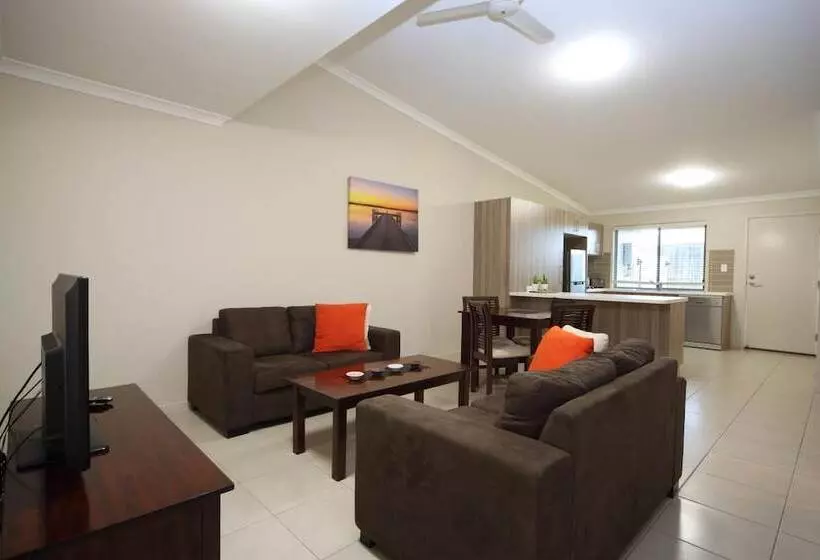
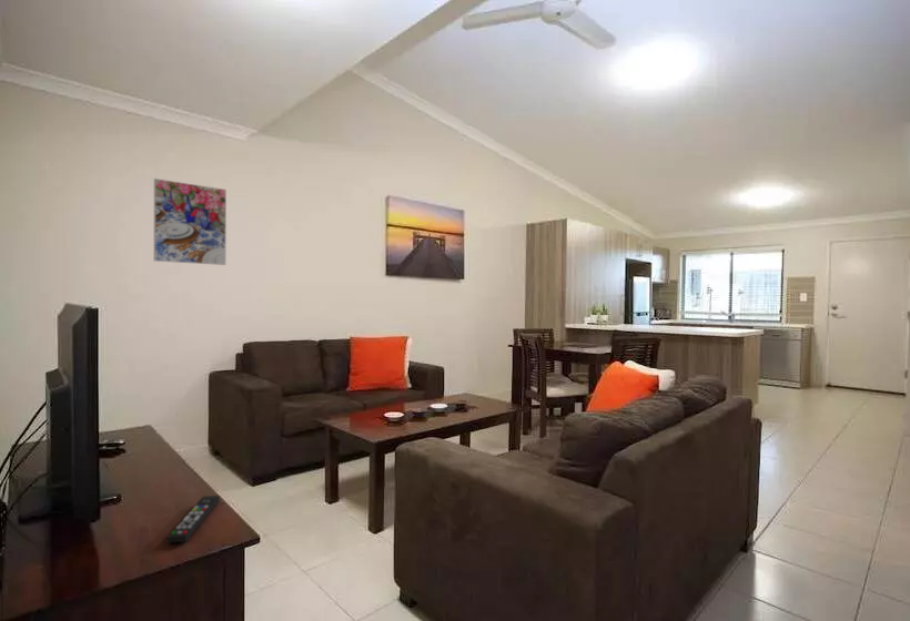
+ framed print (191, 223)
+ remote control (195, 517)
